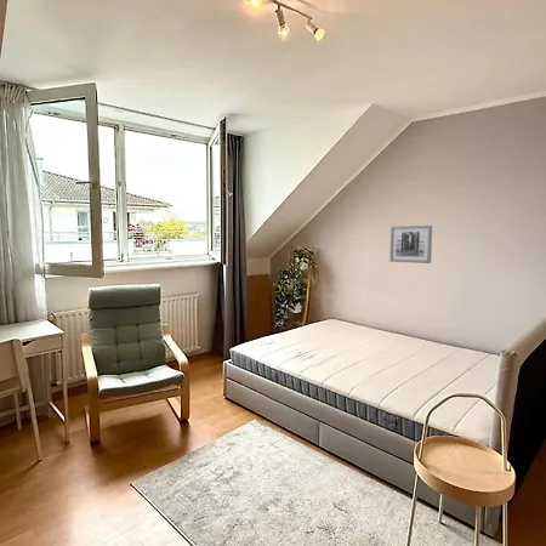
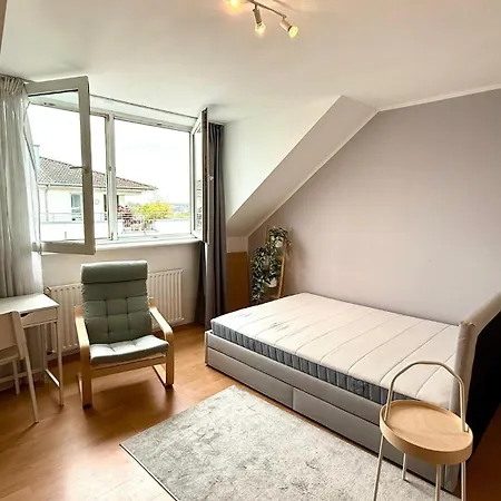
- wall art (409, 244)
